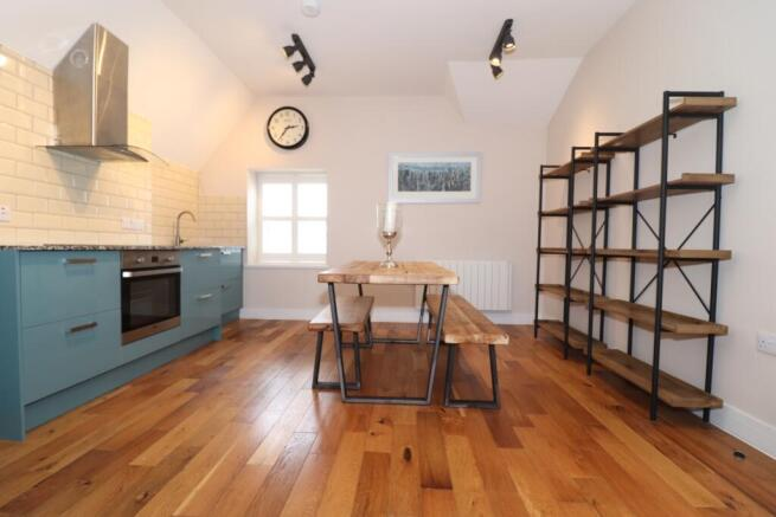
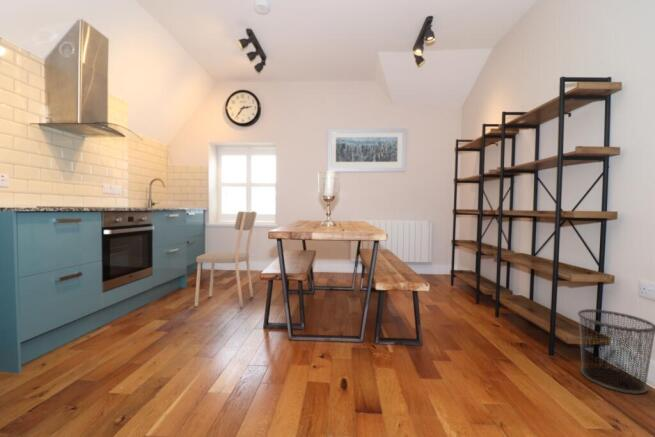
+ waste bin (613, 349)
+ dining chair (226, 256)
